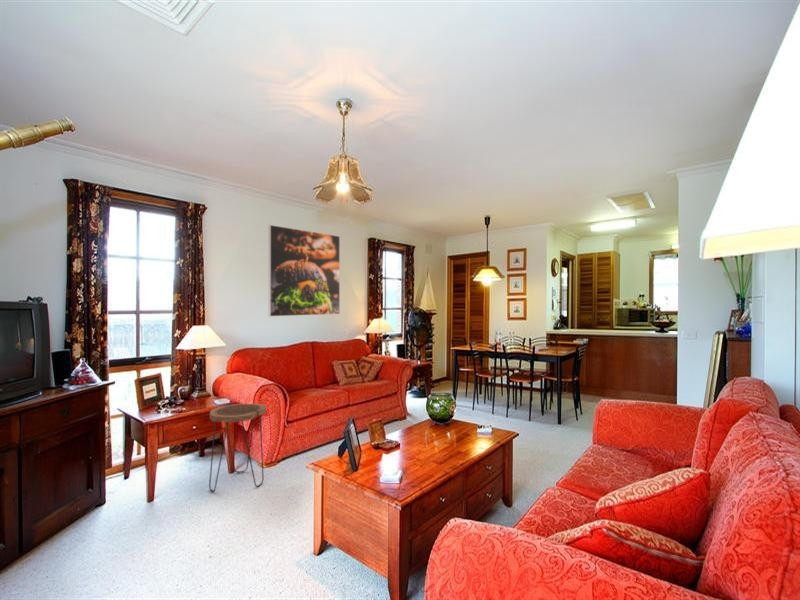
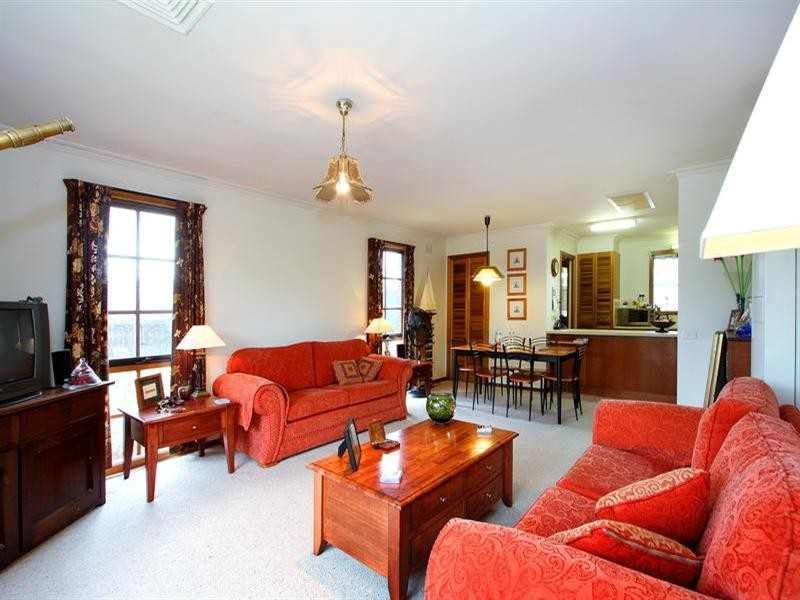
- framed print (307, 273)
- side table (246, 444)
